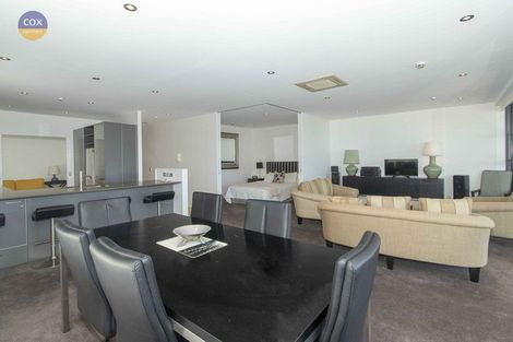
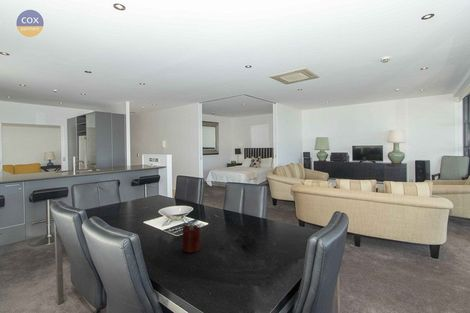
+ candle (191, 236)
